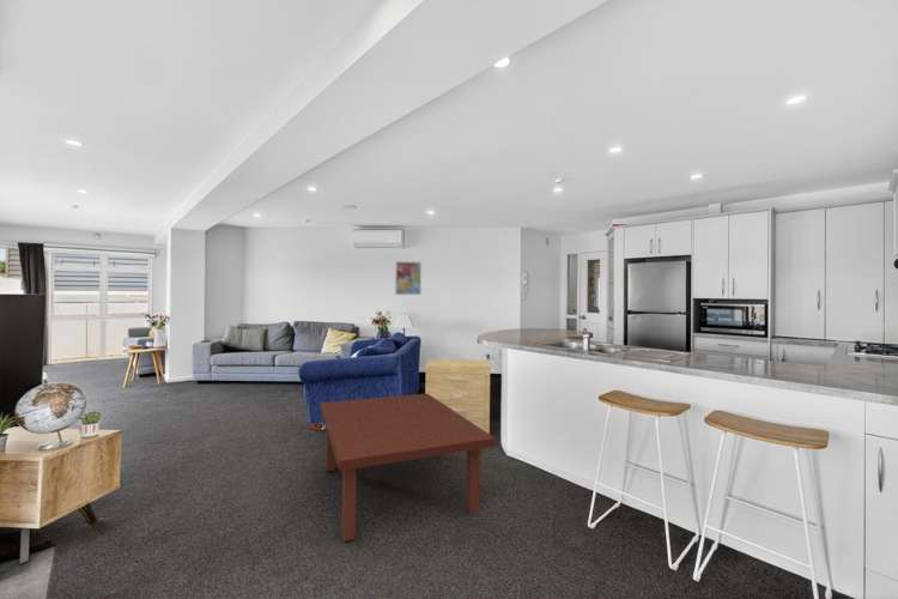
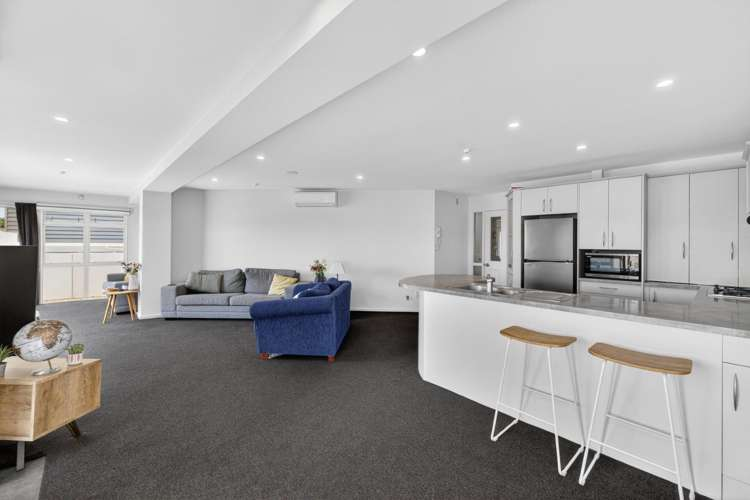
- side table (457, 397)
- wall art (408, 278)
- coffee table (394, 452)
